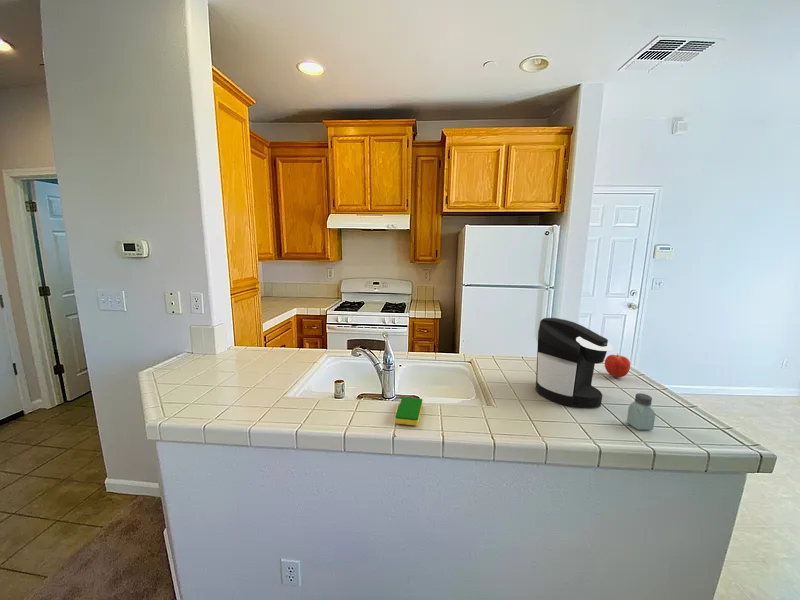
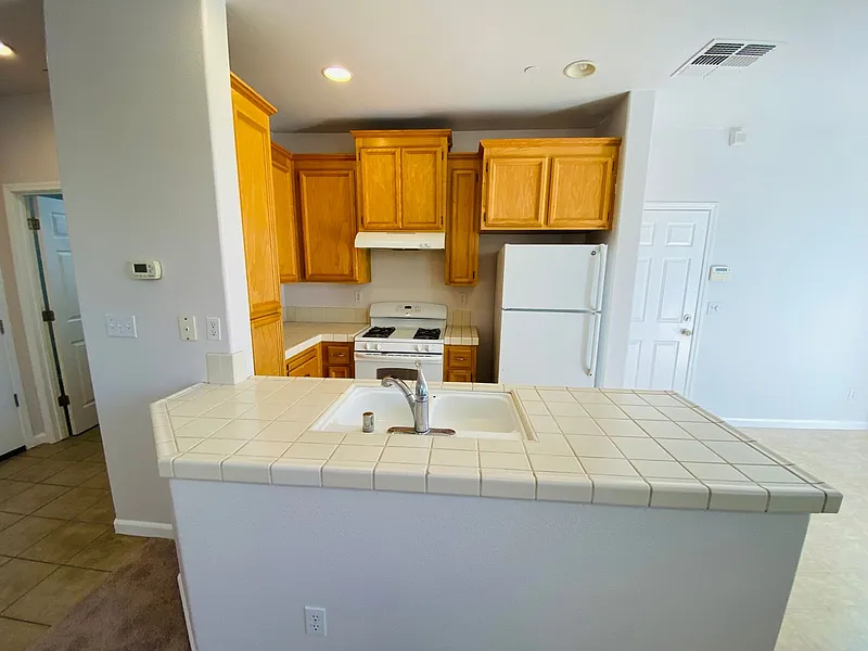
- saltshaker (641, 411)
- coffee maker (572, 359)
- dish sponge (409, 410)
- apple (616, 365)
